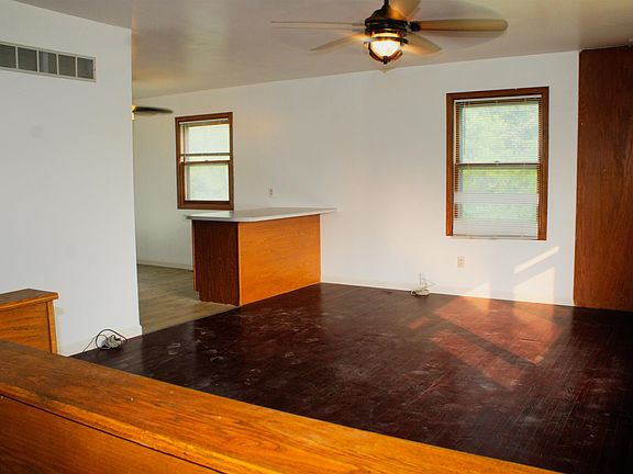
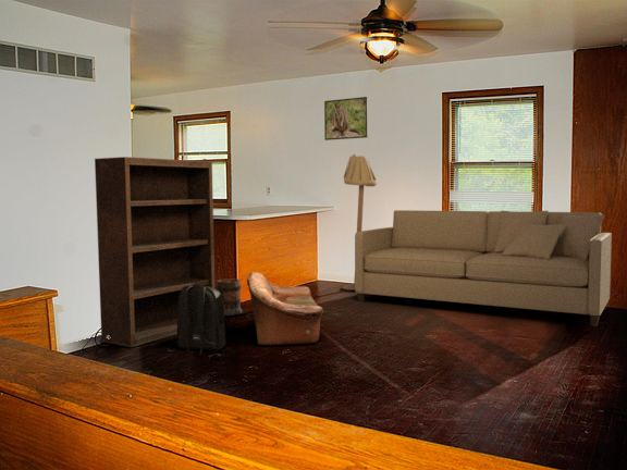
+ wooden barrel (226, 296)
+ loveseat (283, 302)
+ bookshelf (159, 246)
+ backpack (198, 314)
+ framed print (345, 119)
+ floor lamp (359, 221)
+ sofa (478, 258)
